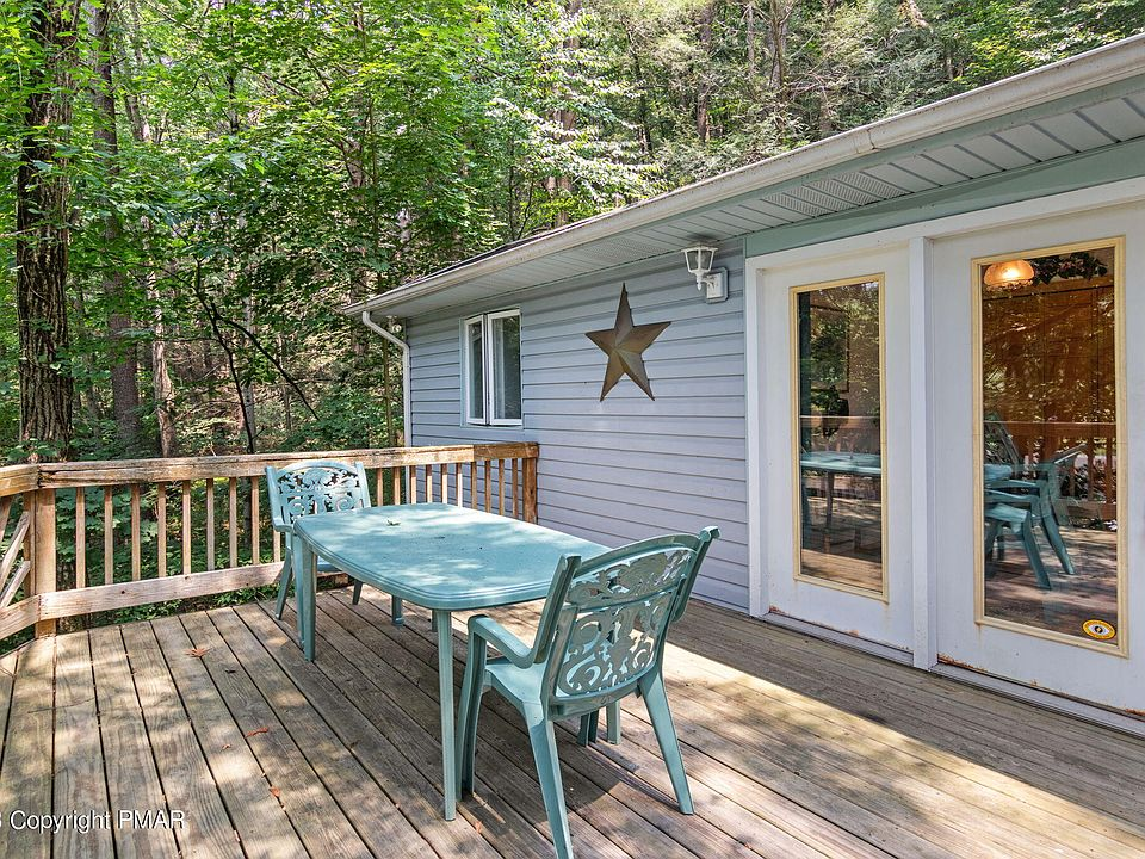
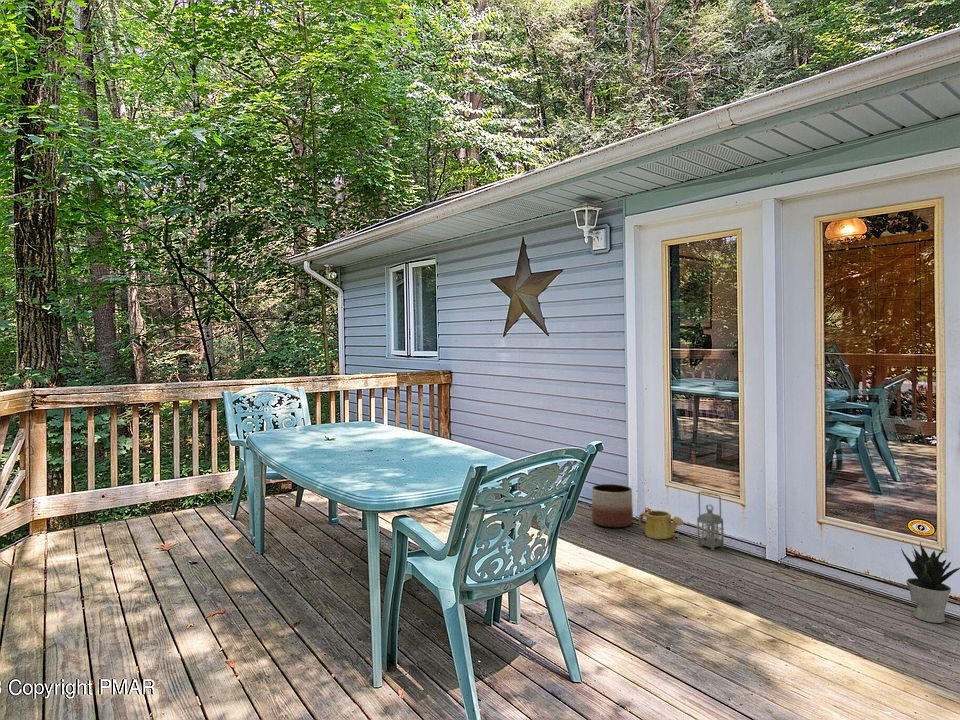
+ planter (612, 505)
+ watering can (660, 524)
+ potted plant (924, 580)
+ lantern (709, 519)
